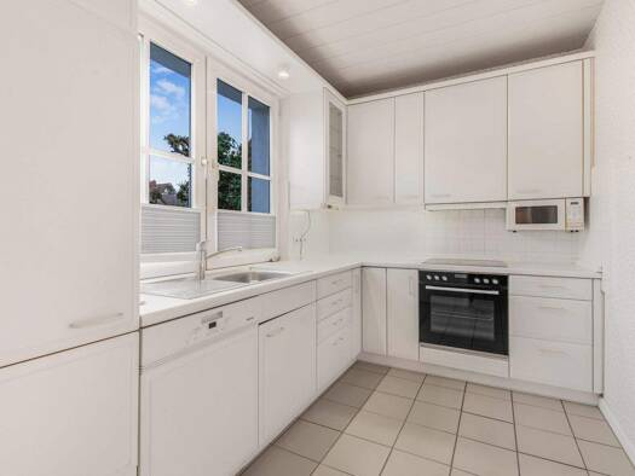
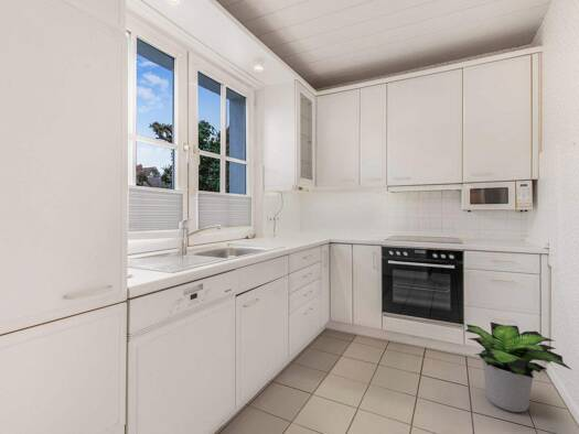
+ potted plant (513, 371)
